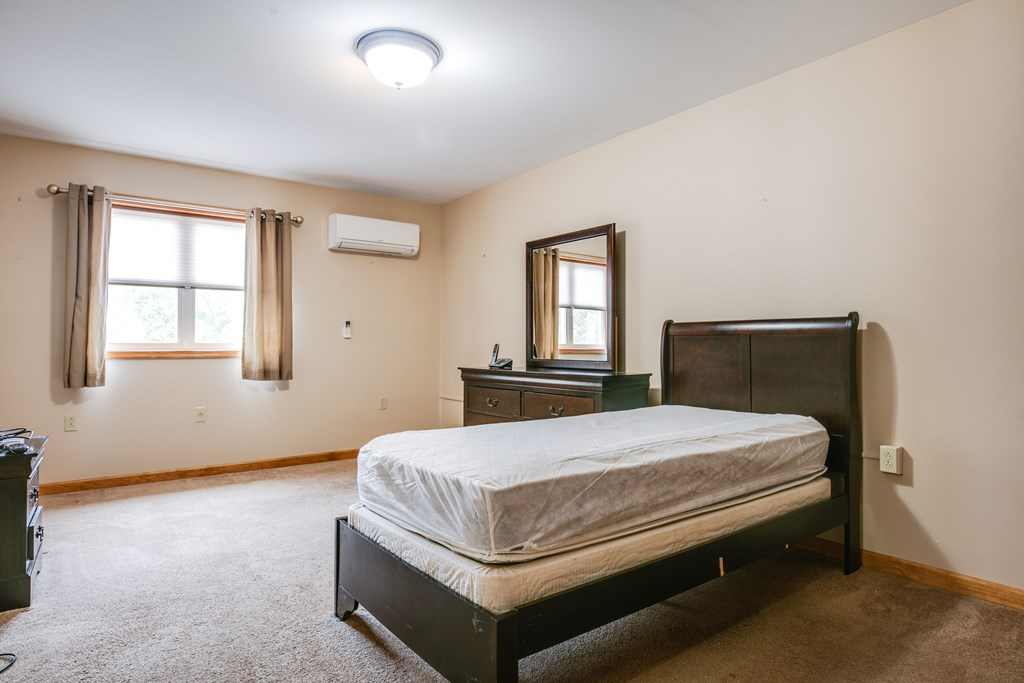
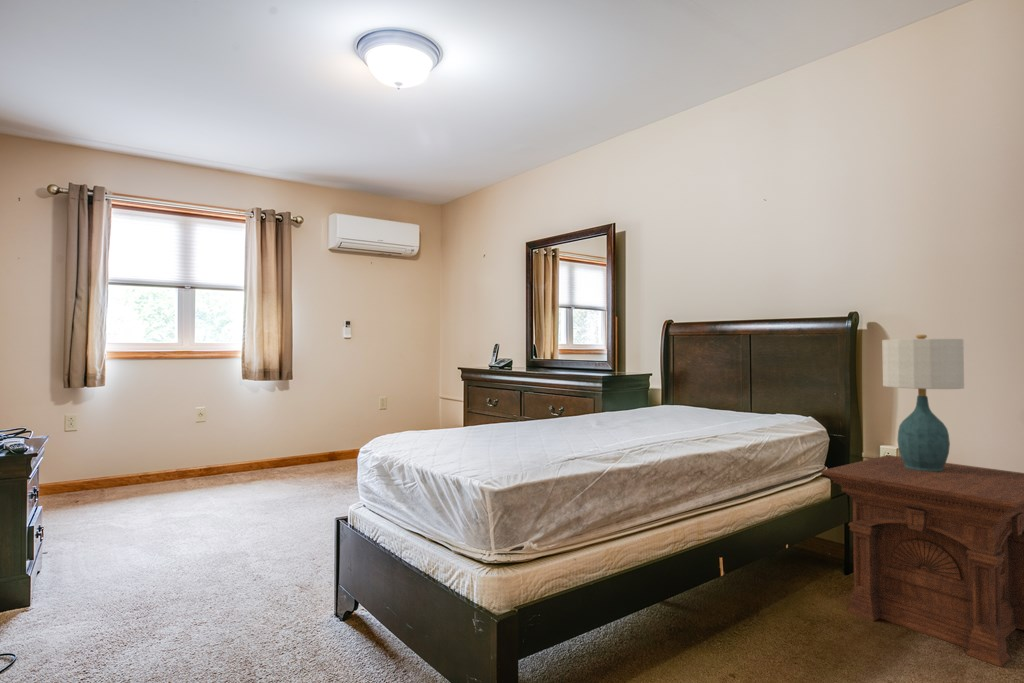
+ side table (941, 546)
+ table lamp (922, 400)
